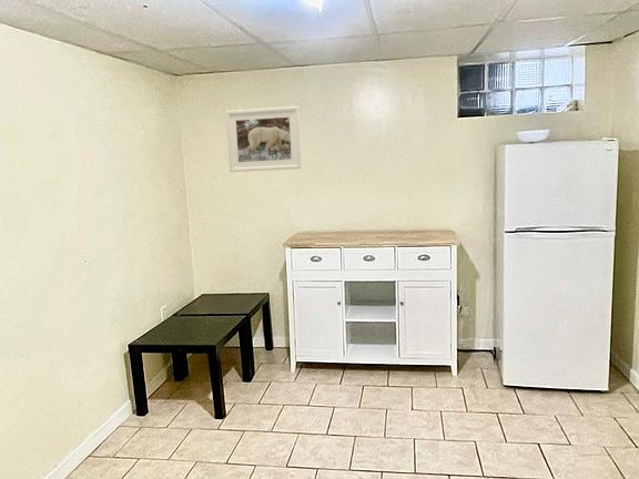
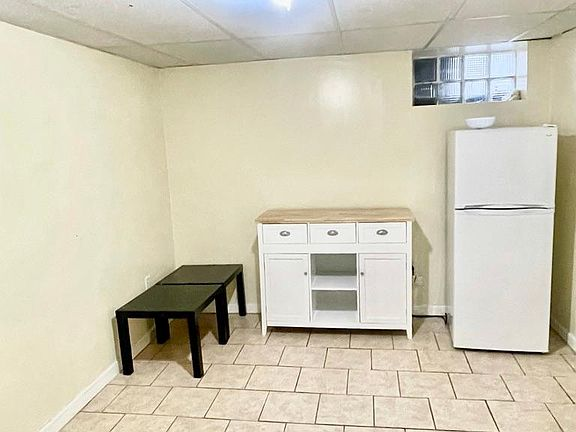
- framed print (263, 140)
